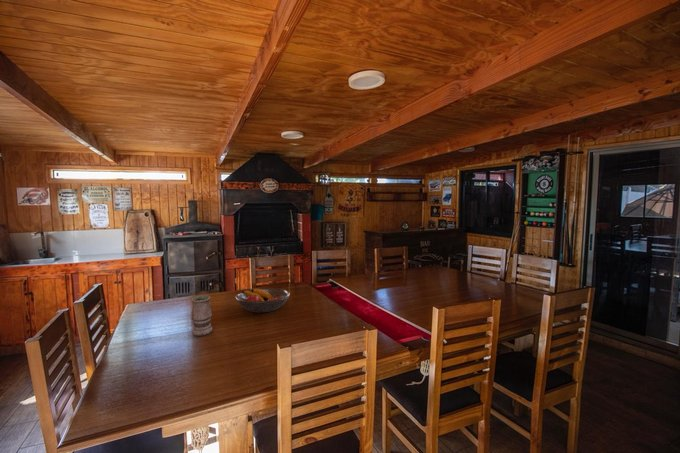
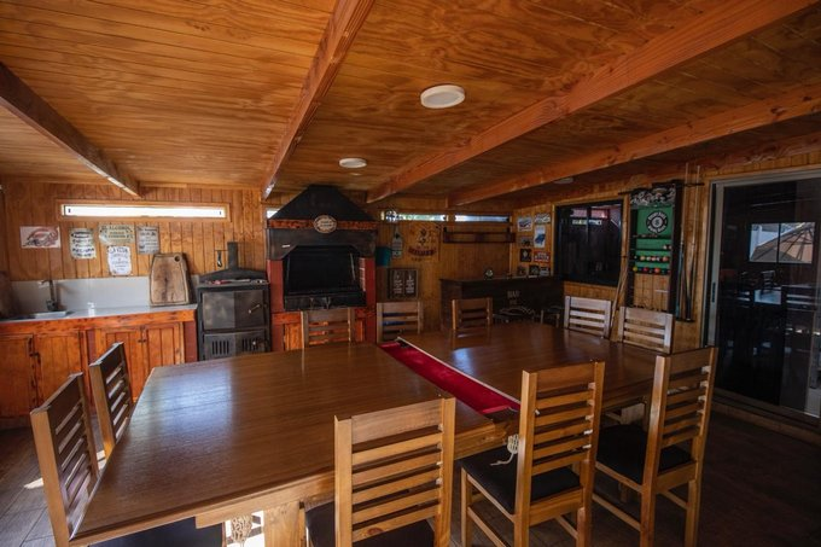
- vase (201, 315)
- fruit bowl (263, 299)
